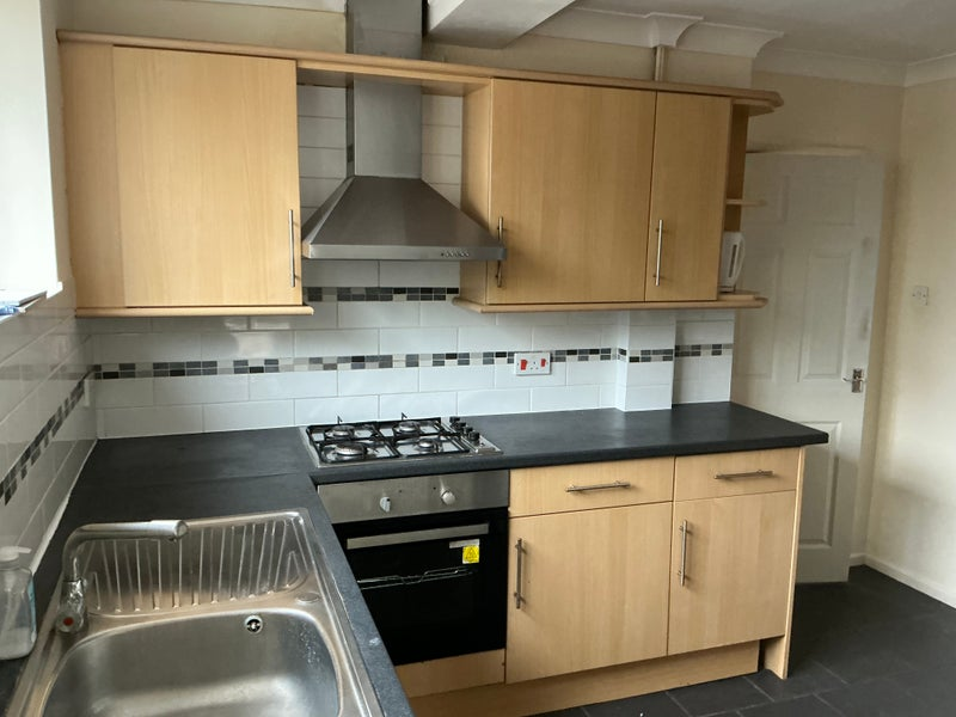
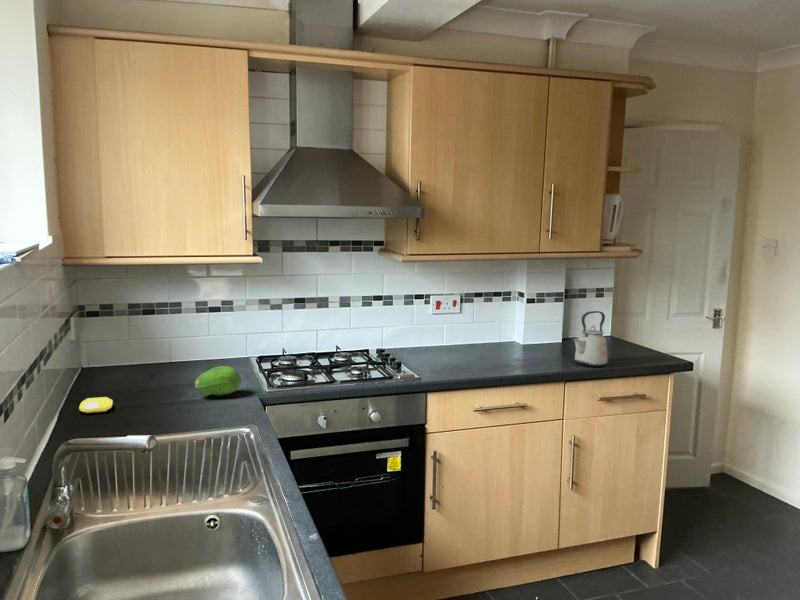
+ kettle (588, 338)
+ fruit (218, 380)
+ soap bar (96, 404)
